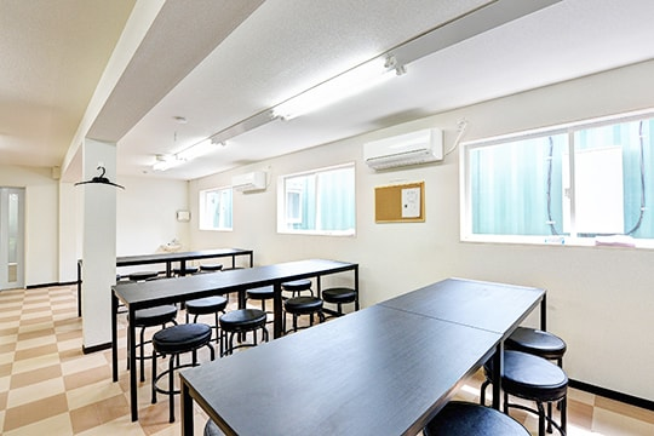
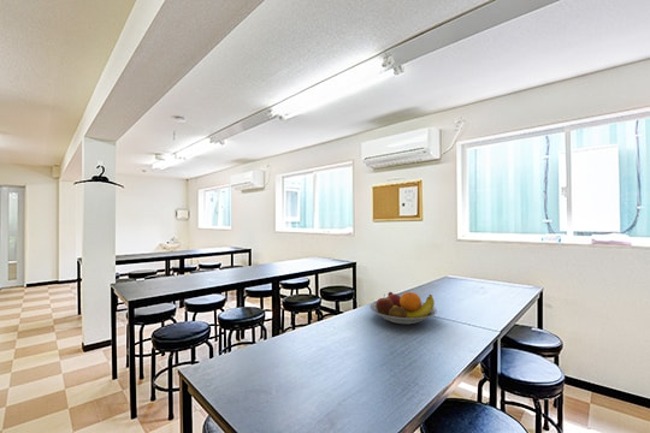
+ fruit bowl (402, 304)
